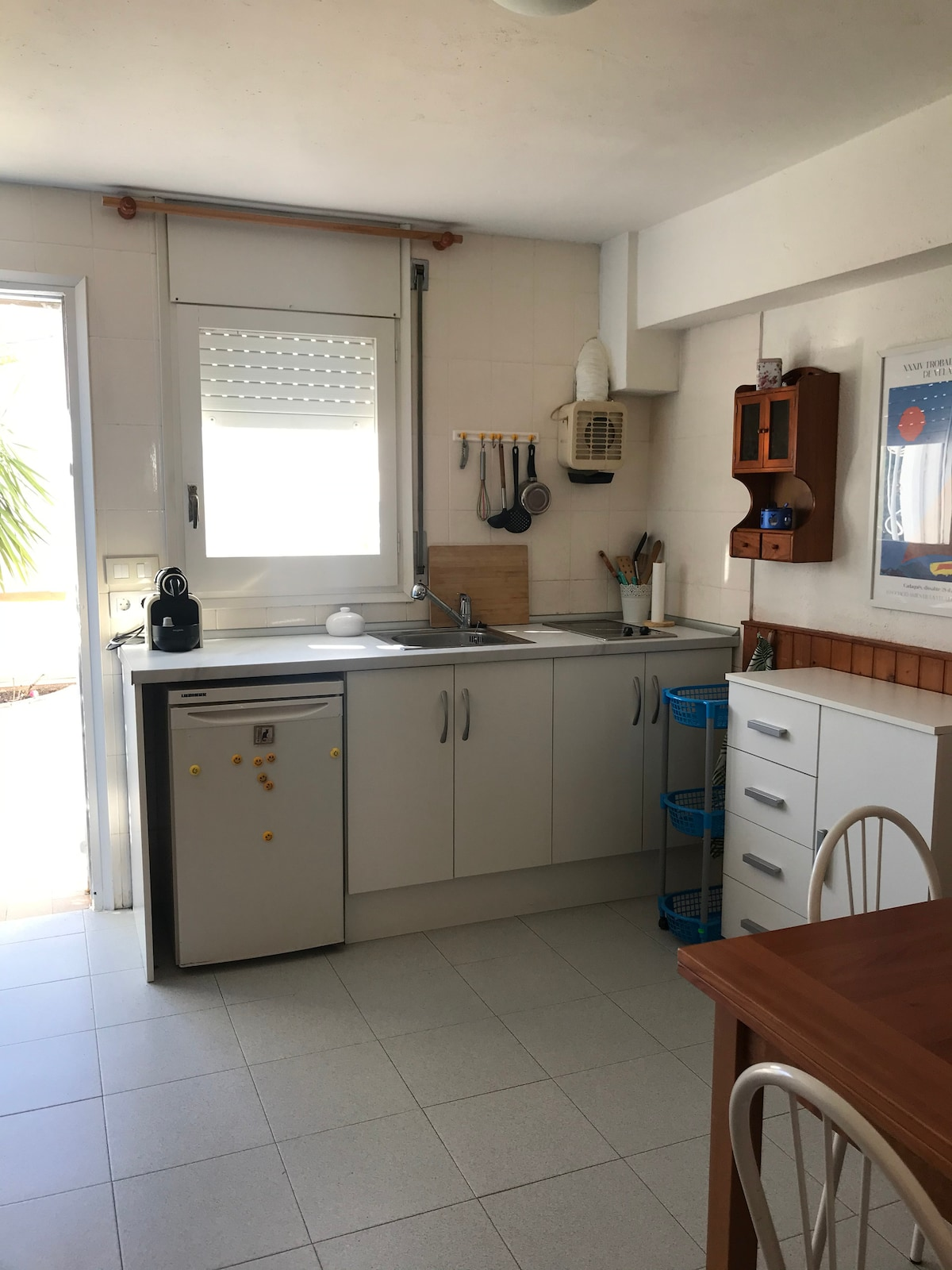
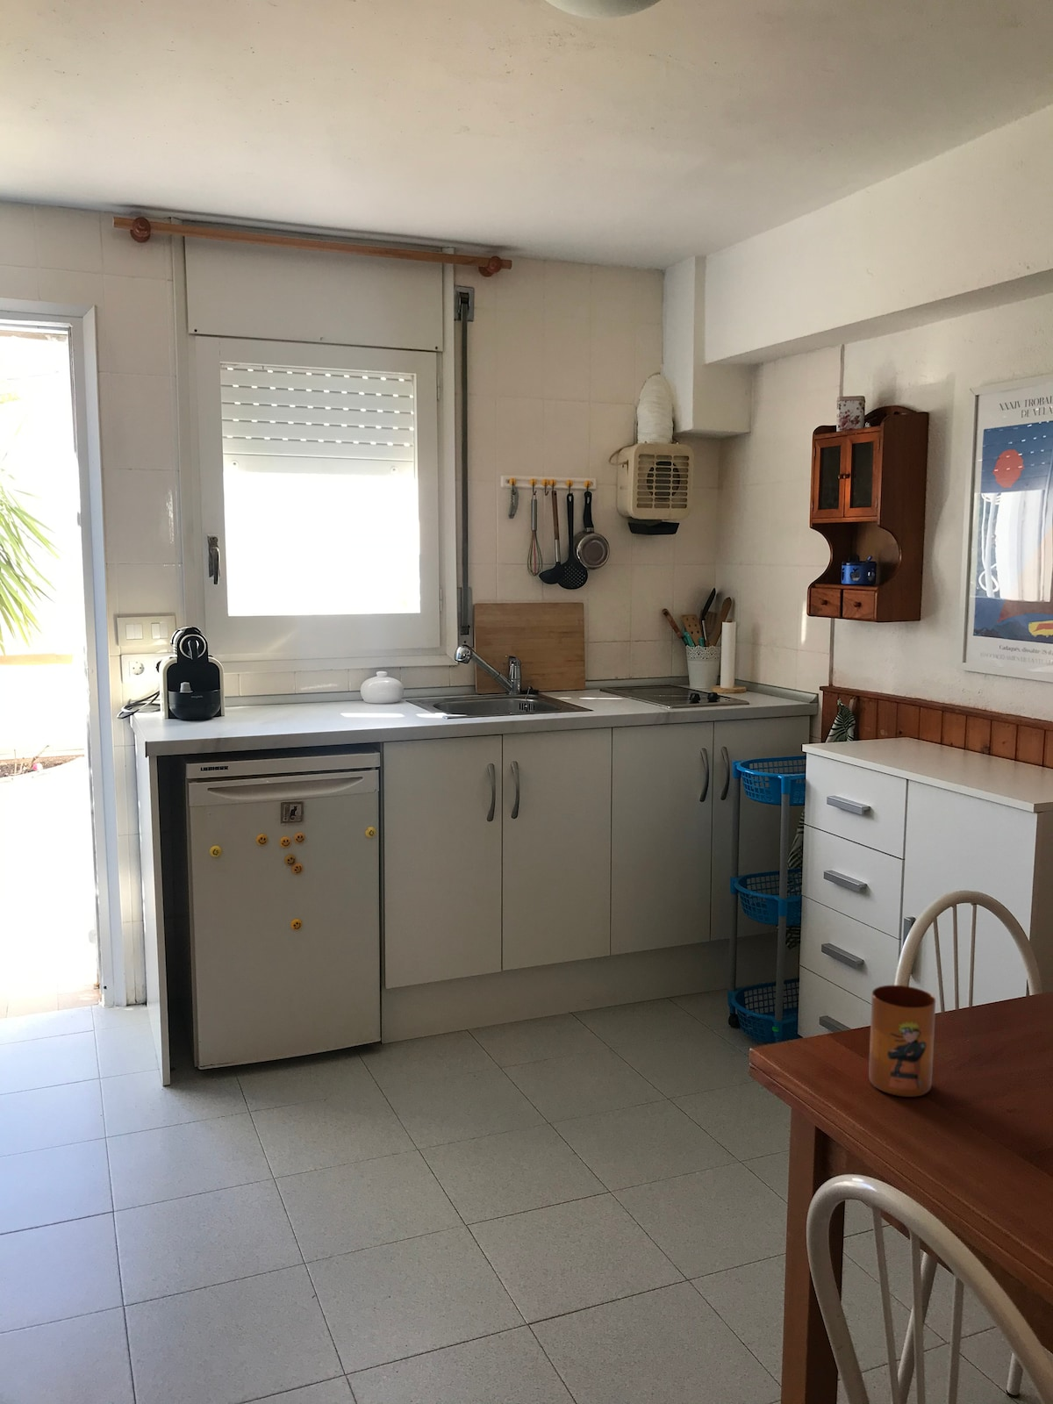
+ mug (899, 1034)
